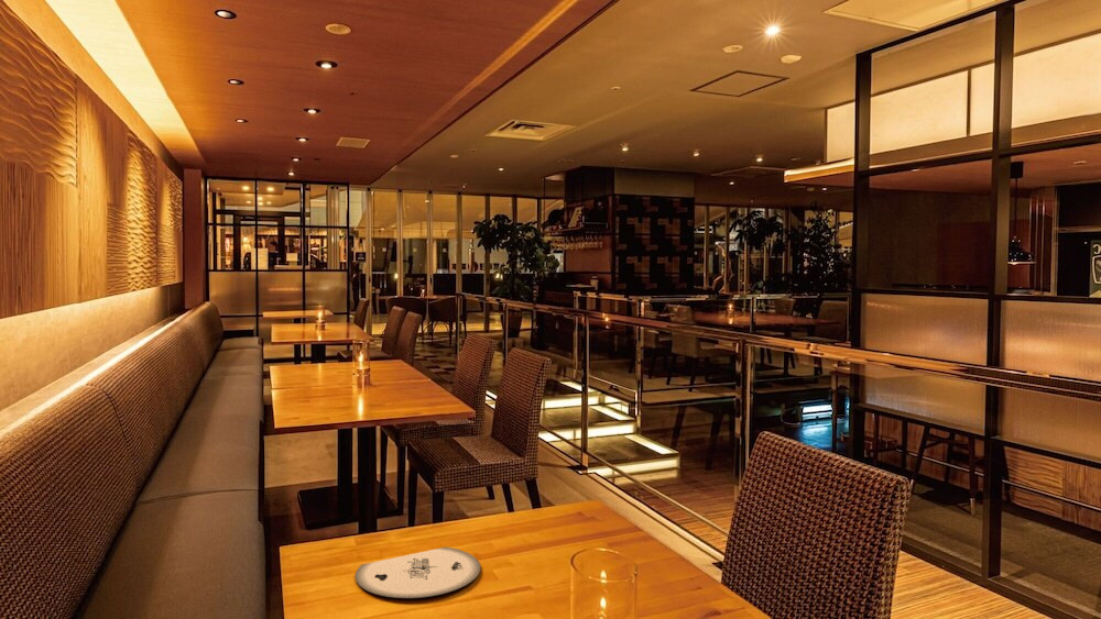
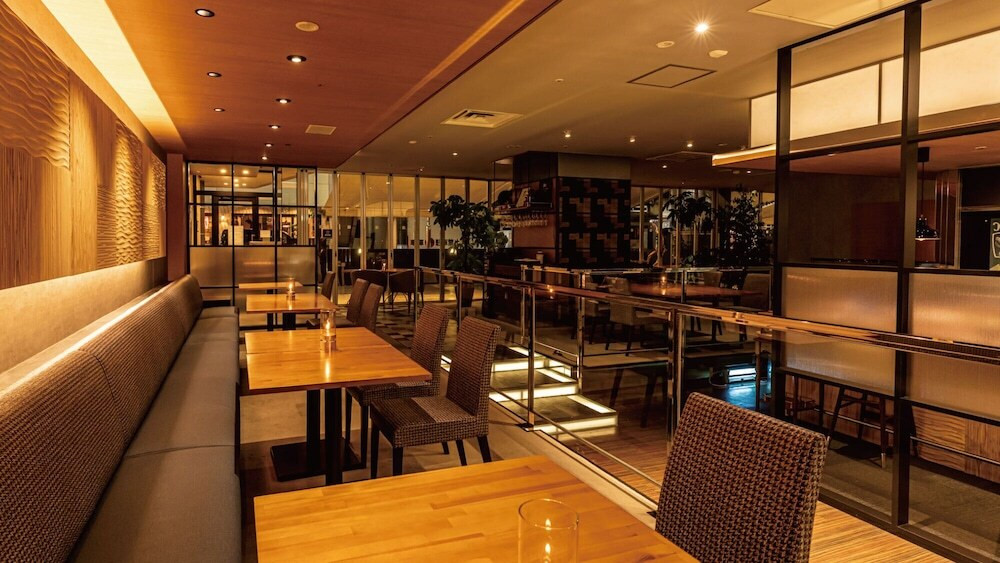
- plate (418, 567)
